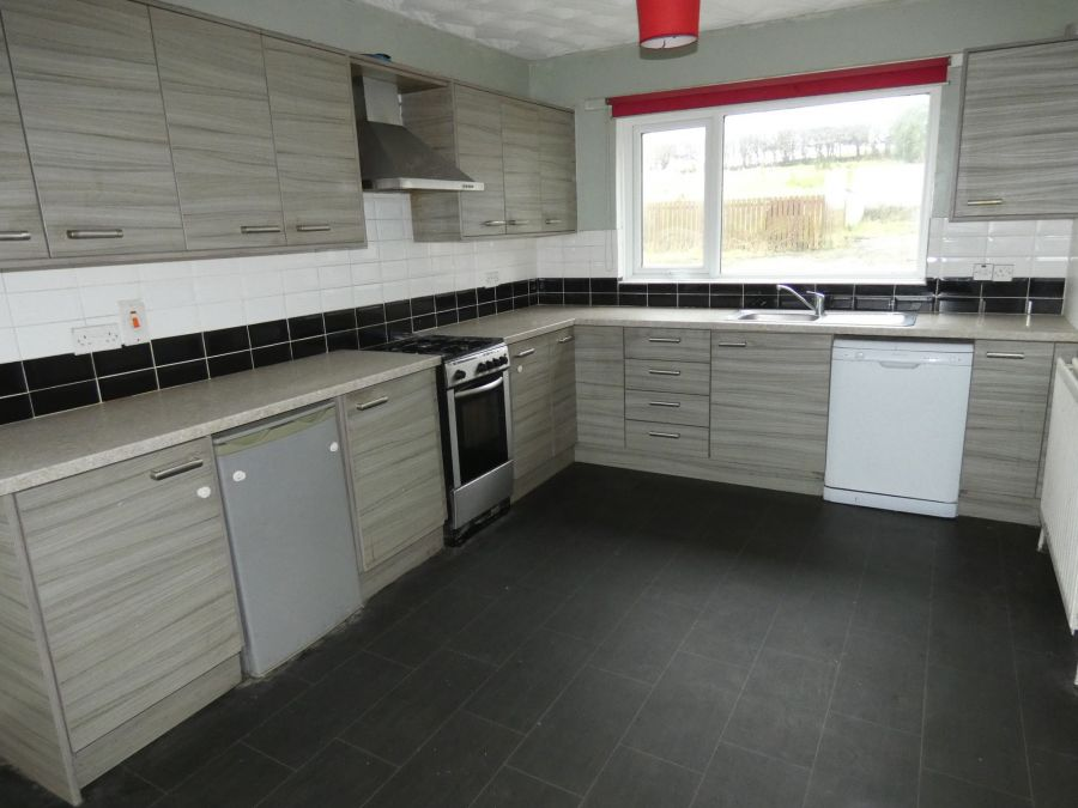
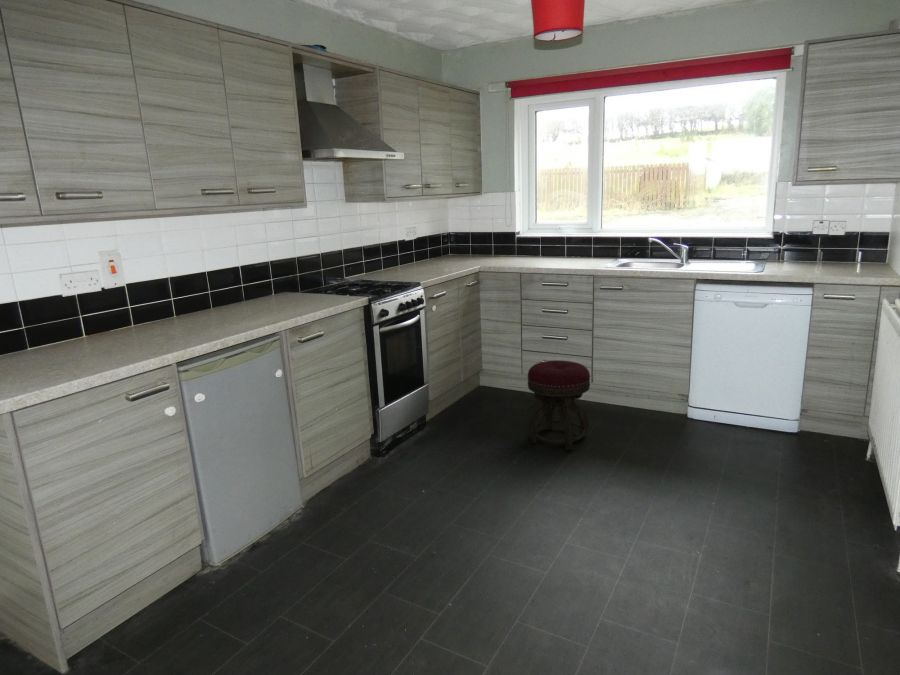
+ stool (558, 402)
